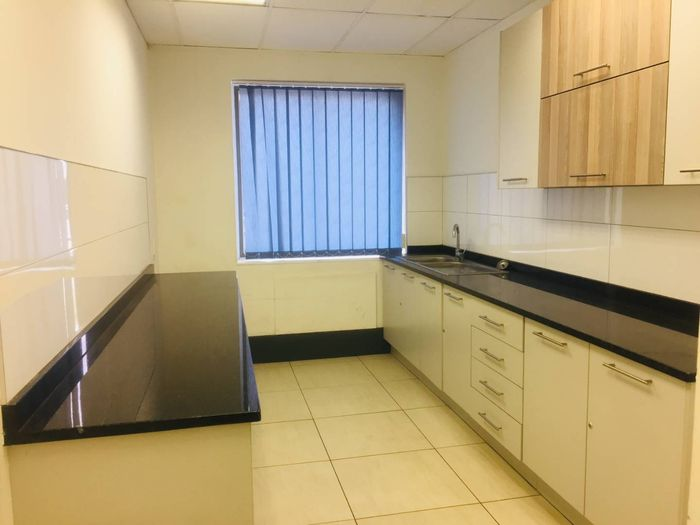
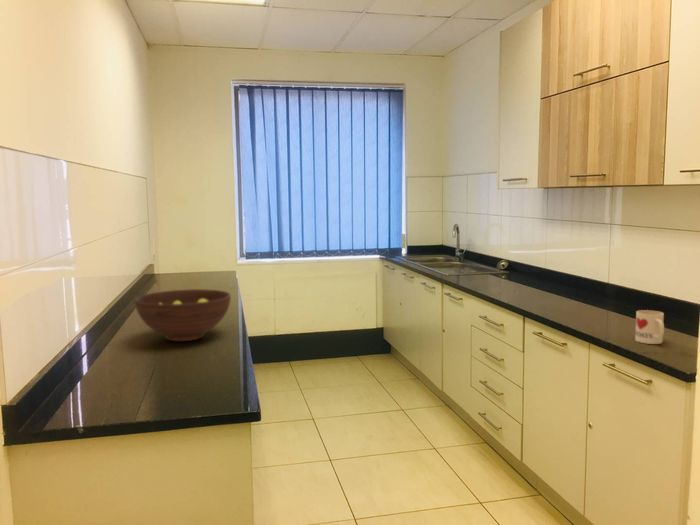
+ fruit bowl (184, 317)
+ mug (652, 327)
